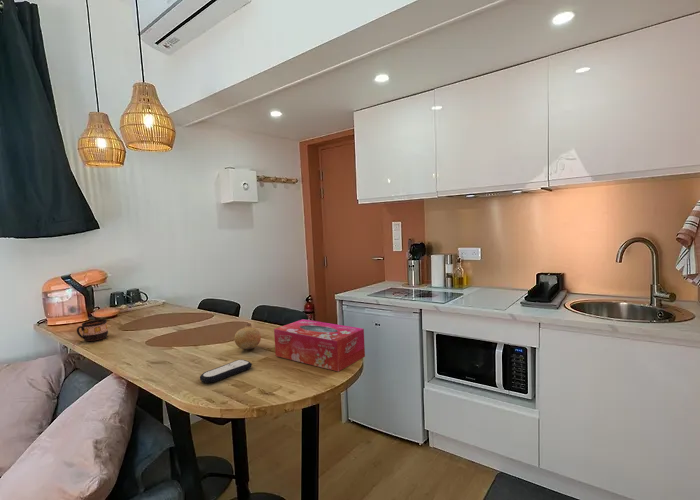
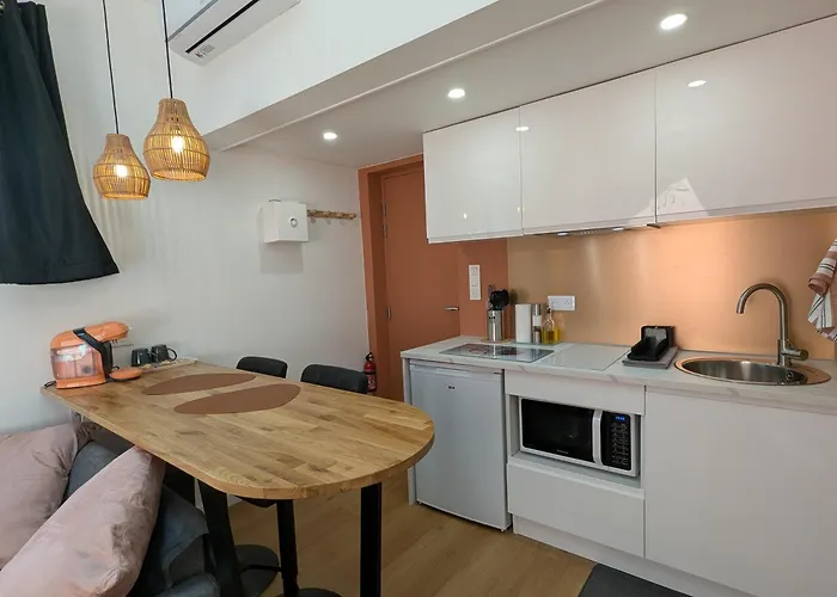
- tissue box (318, 342)
- cup (93, 330)
- remote control (226, 370)
- fruit (247, 336)
